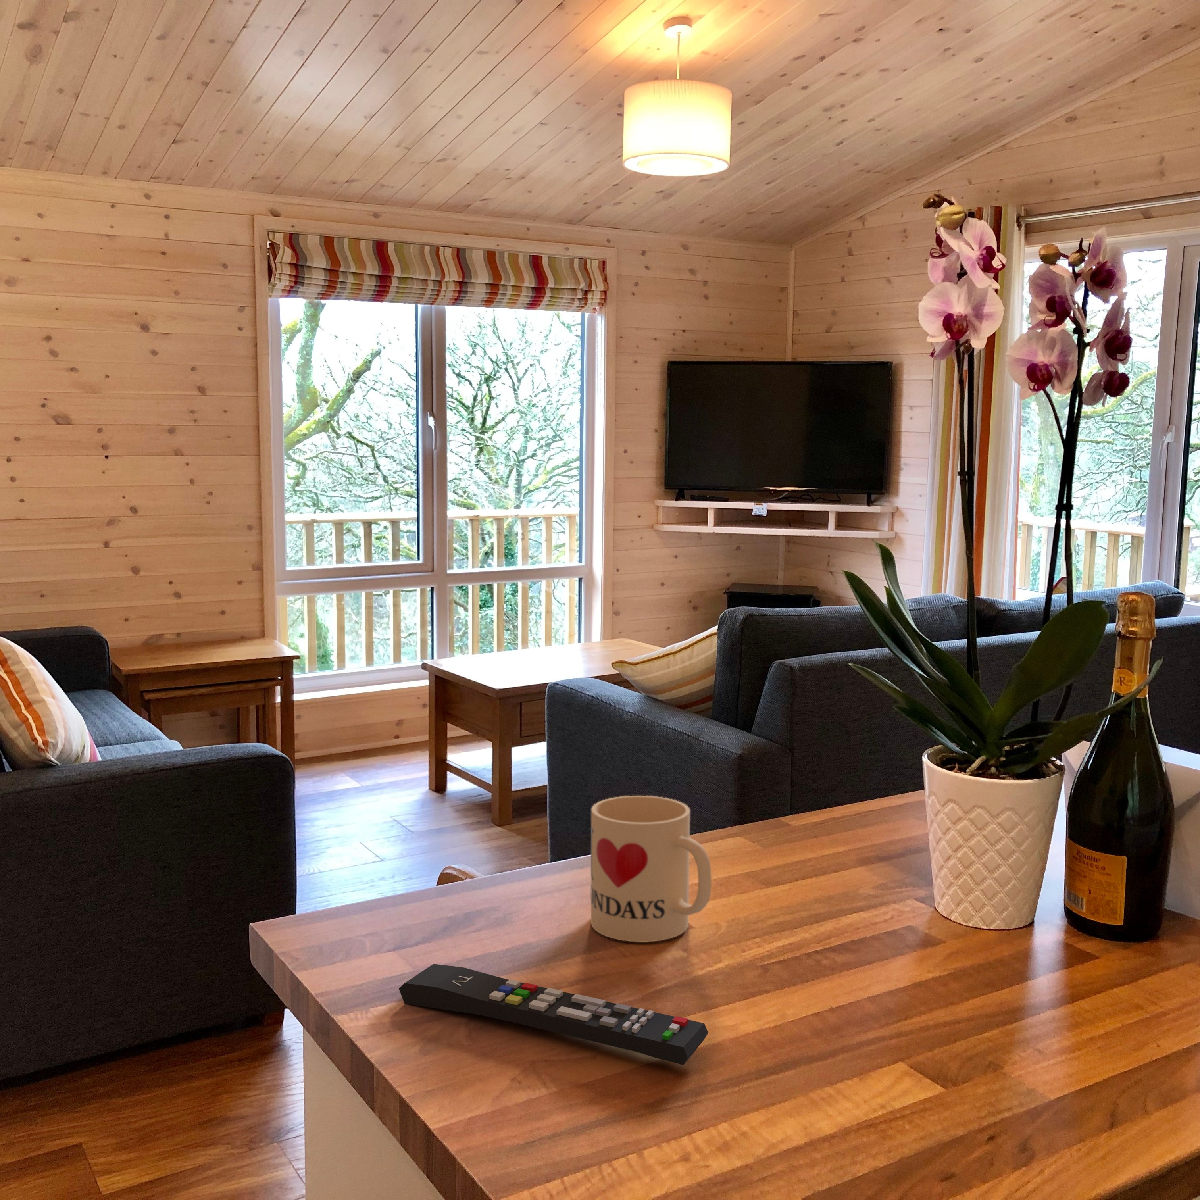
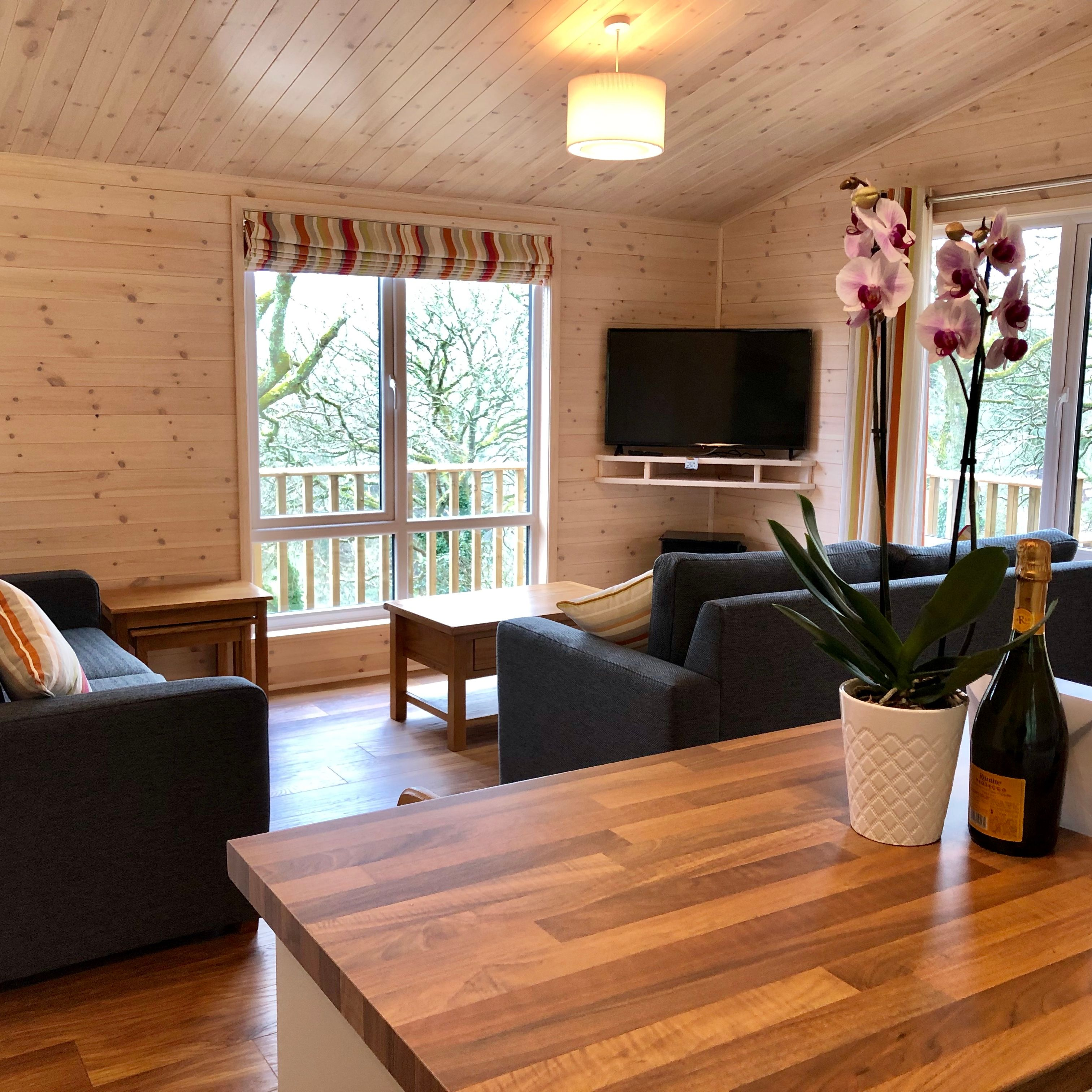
- mug (654, 871)
- remote control (547, 1011)
